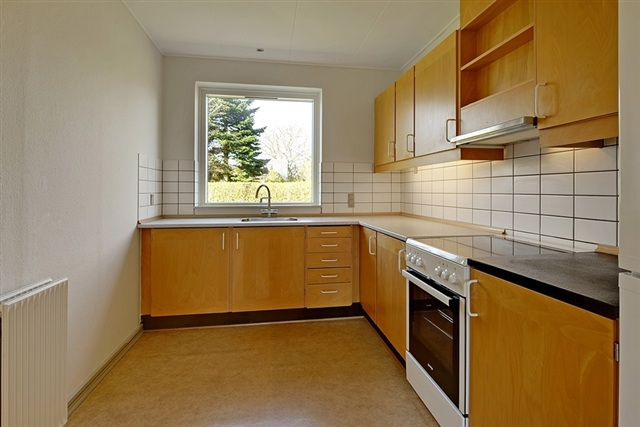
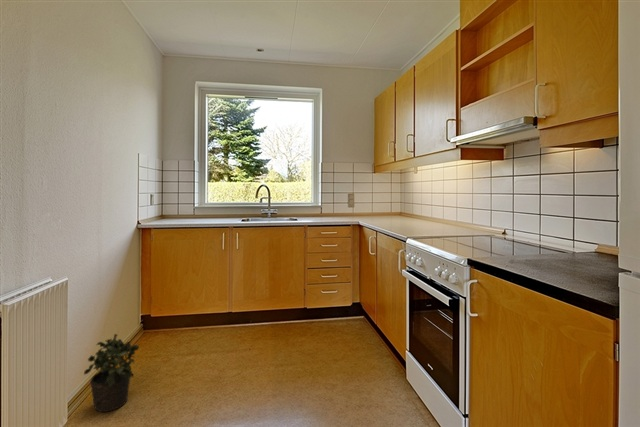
+ potted plant (113, 369)
